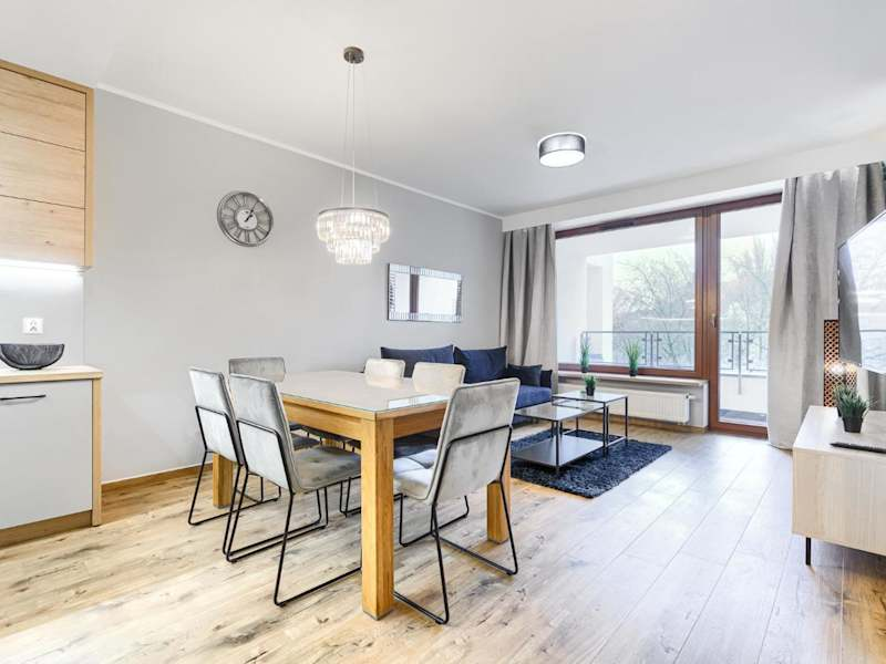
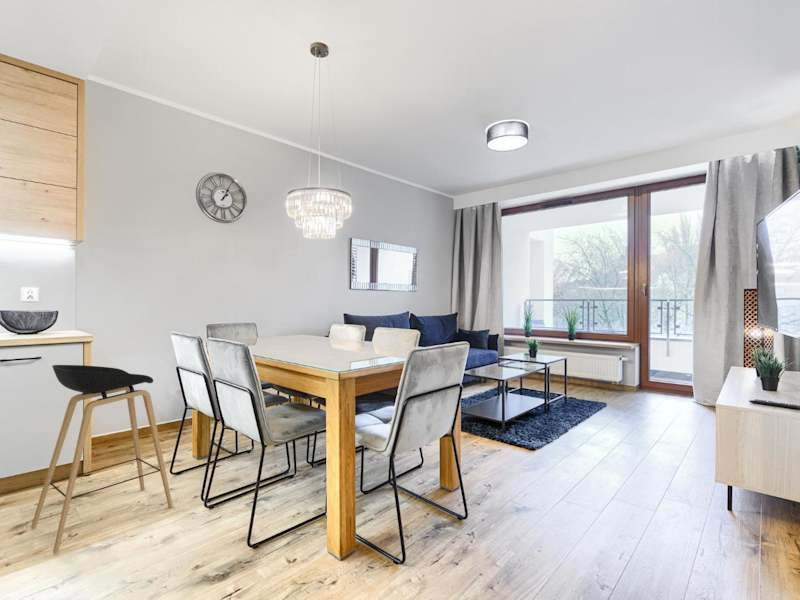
+ stool (86, 434)
